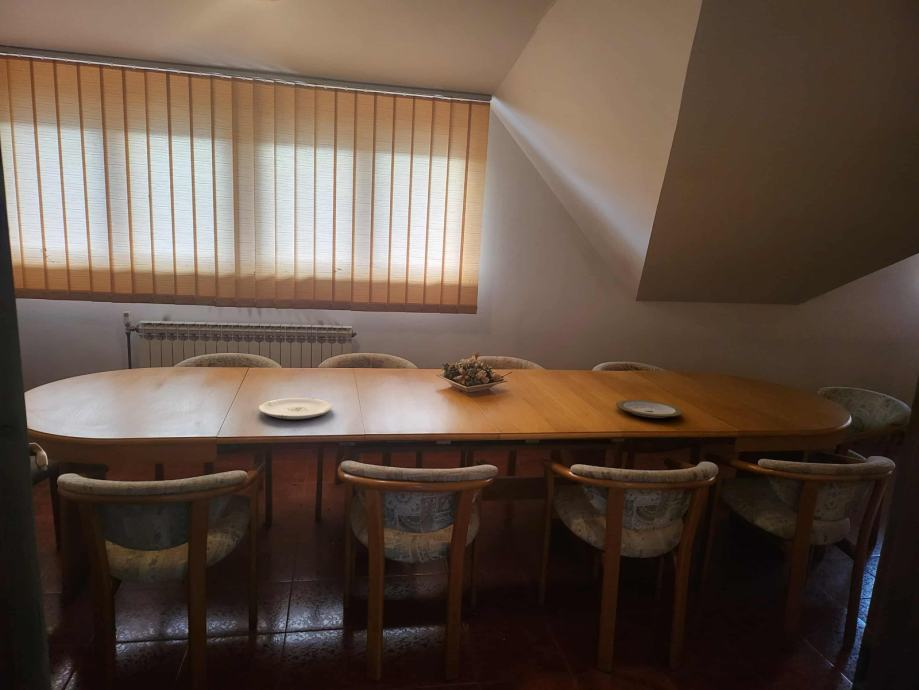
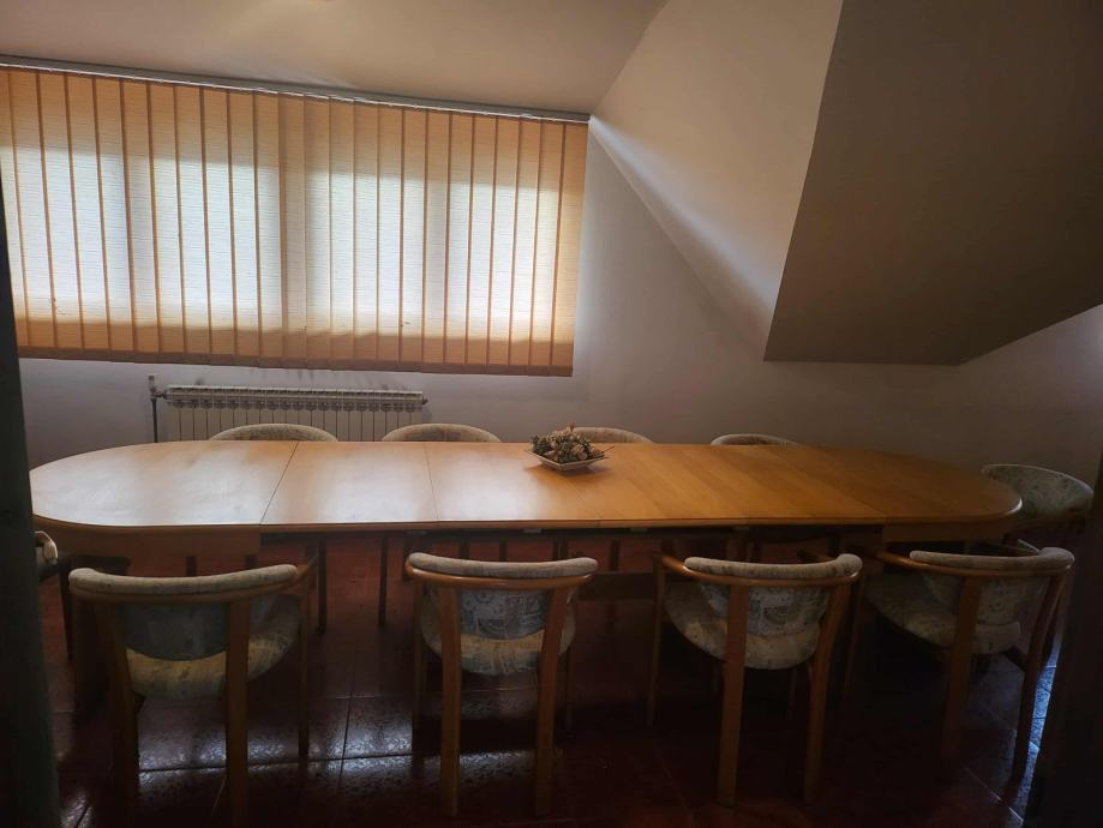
- plate (648, 410)
- plate (296, 409)
